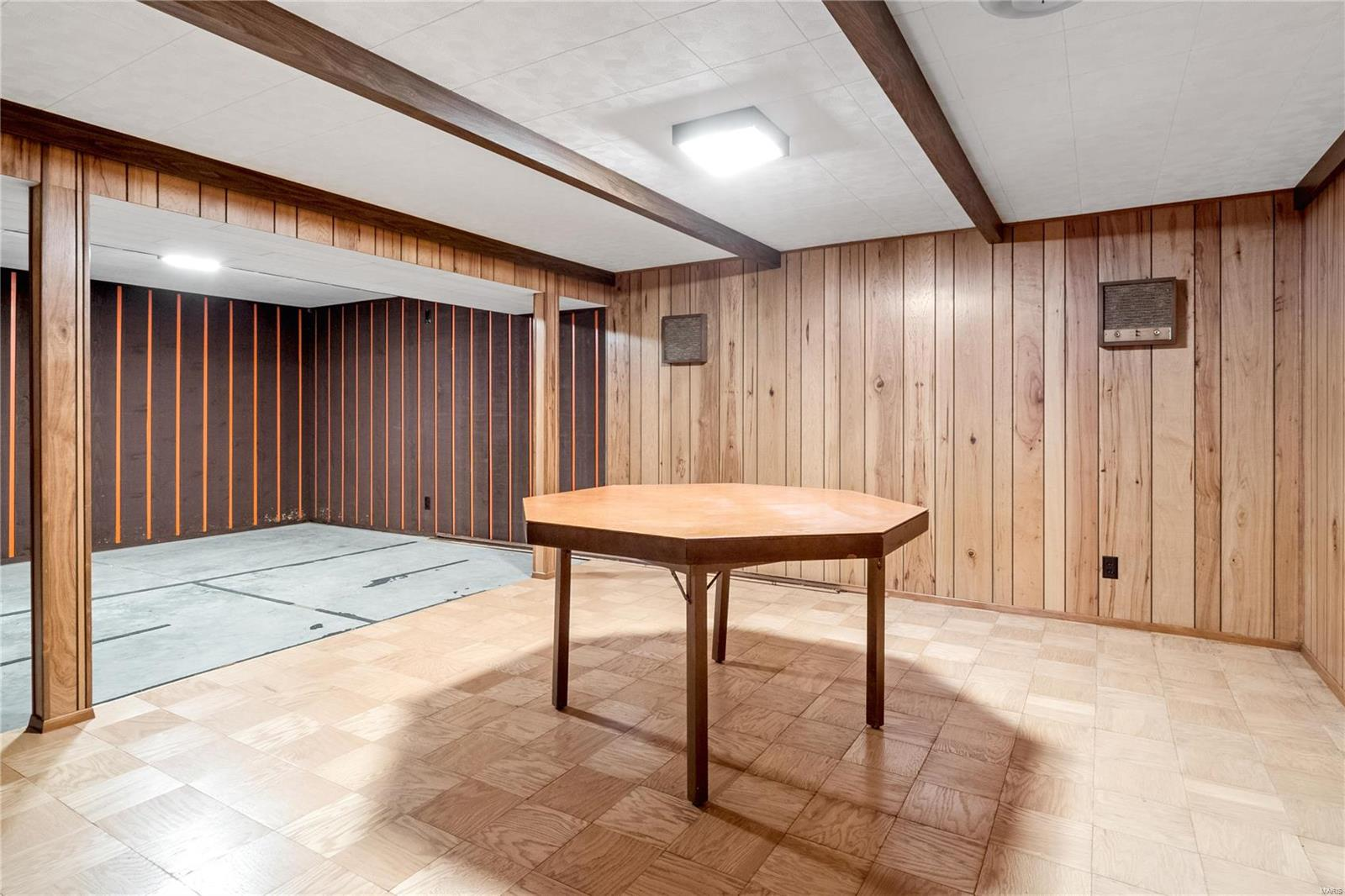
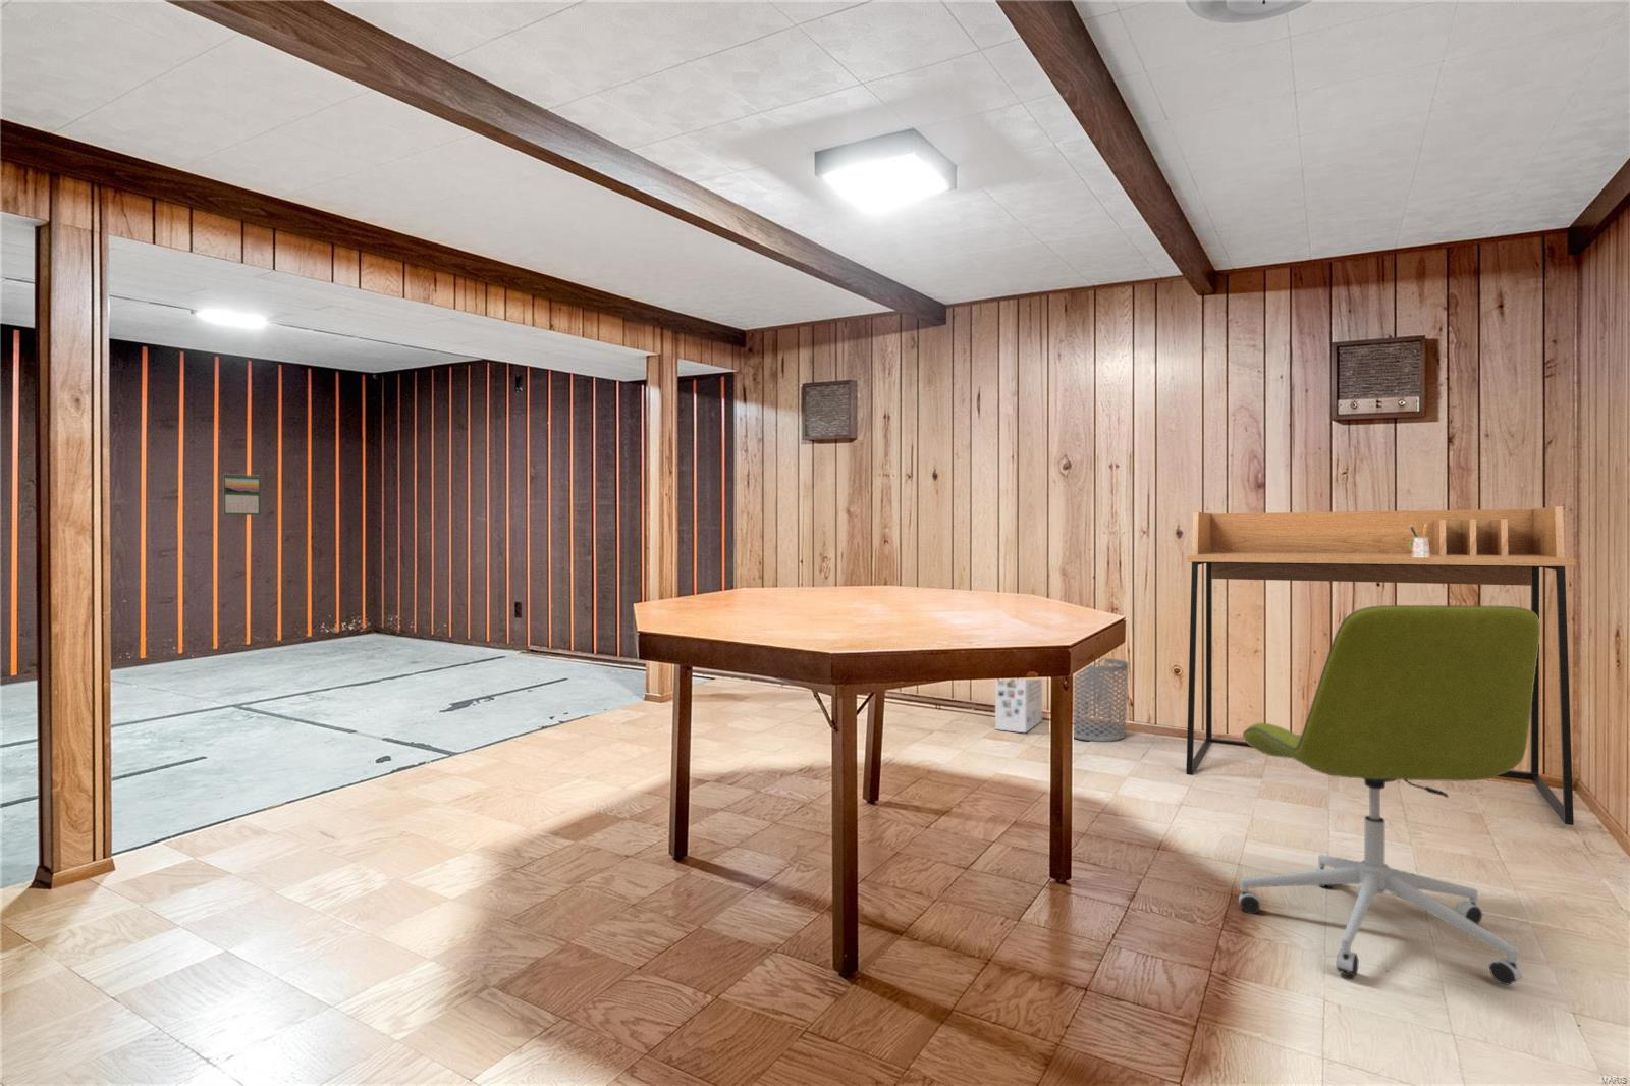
+ cardboard box (1019, 690)
+ calendar (241, 495)
+ office chair (1376, 764)
+ desk (1360, 581)
+ waste bin (1094, 698)
+ pen holder (1417, 539)
